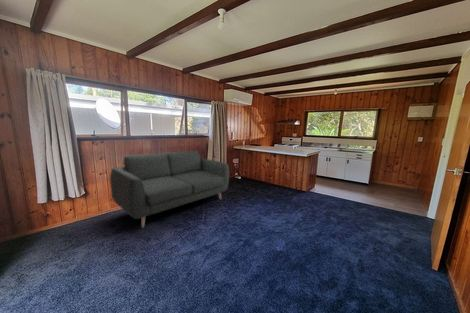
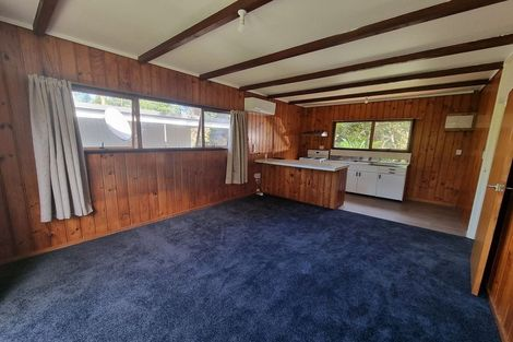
- sofa (176, 180)
